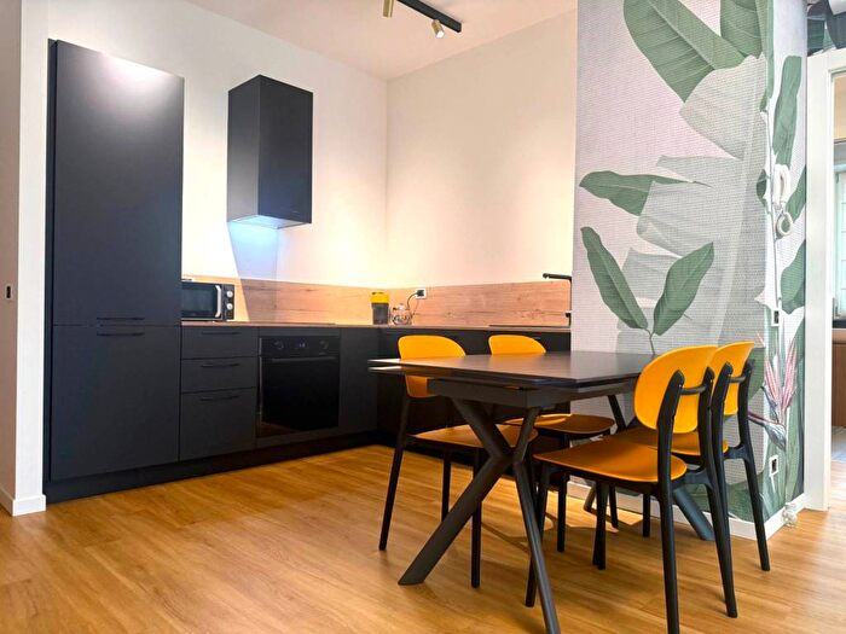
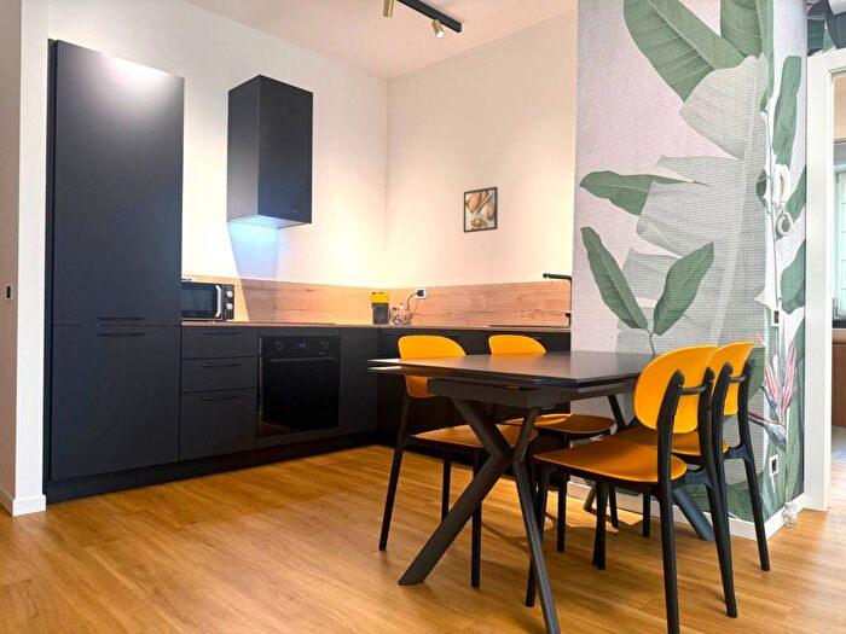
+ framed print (480, 210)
